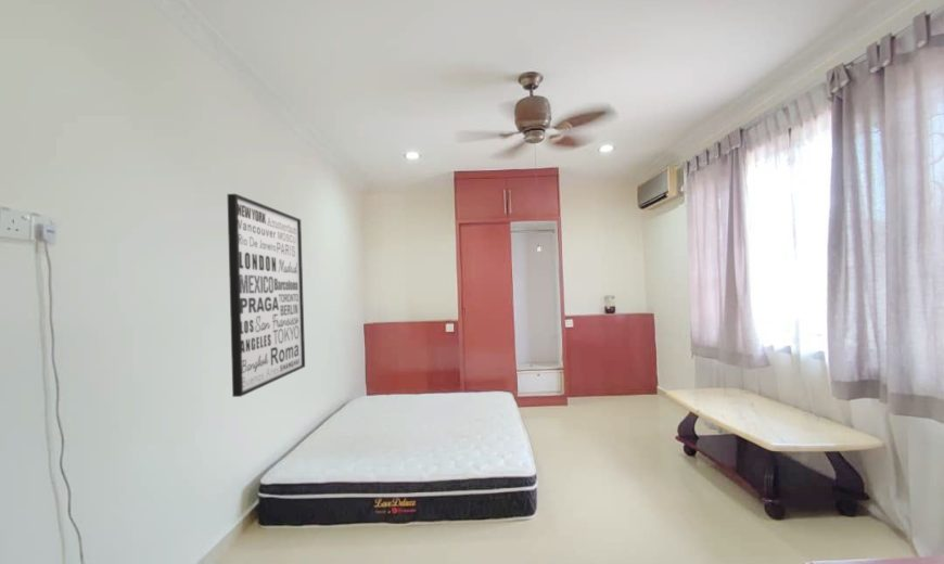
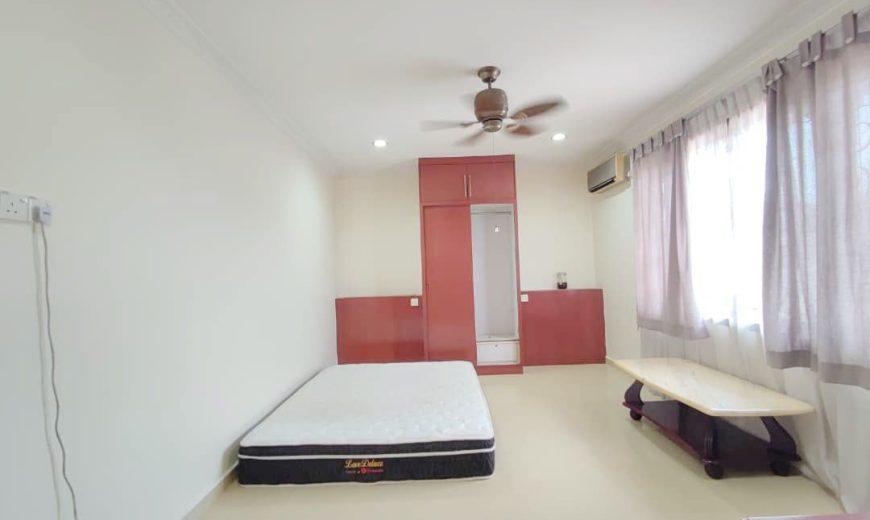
- wall art (271, 293)
